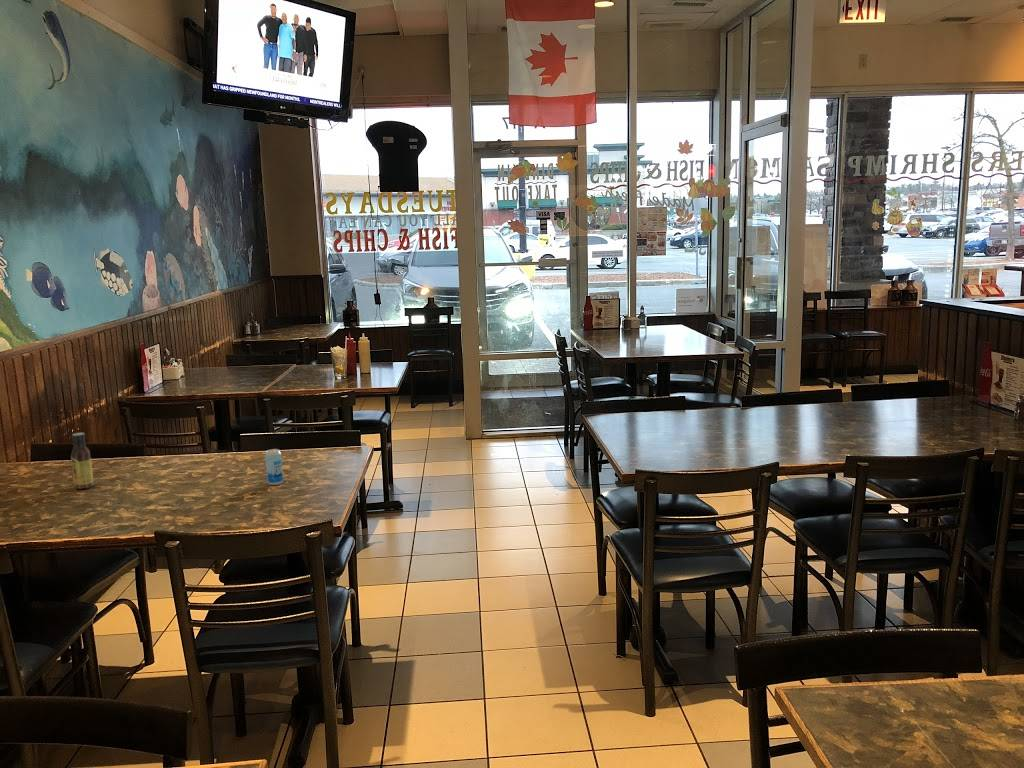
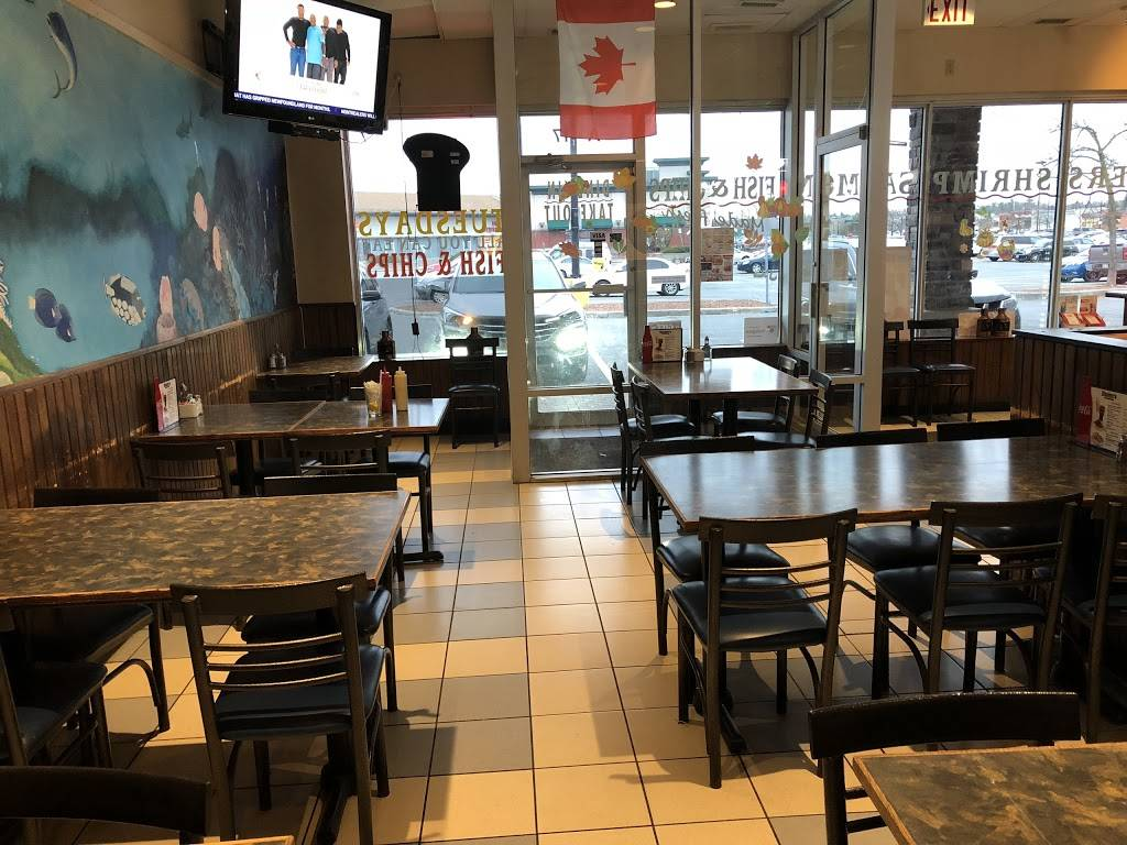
- sauce bottle (81, 460)
- beverage can (274, 466)
